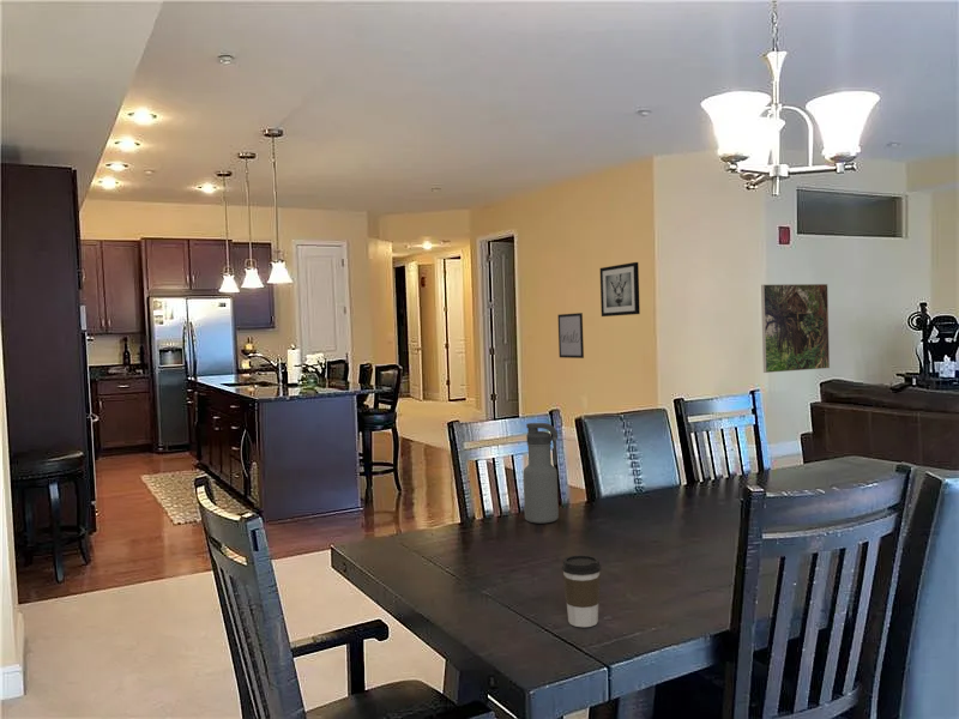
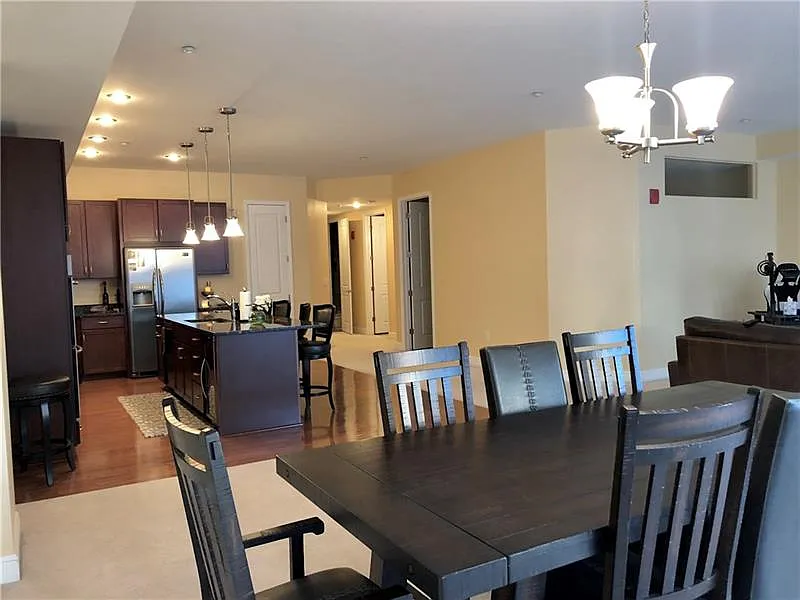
- wall art (619, 290)
- water bottle (541, 471)
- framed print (796, 327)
- coffee cup (581, 591)
- wall art (569, 336)
